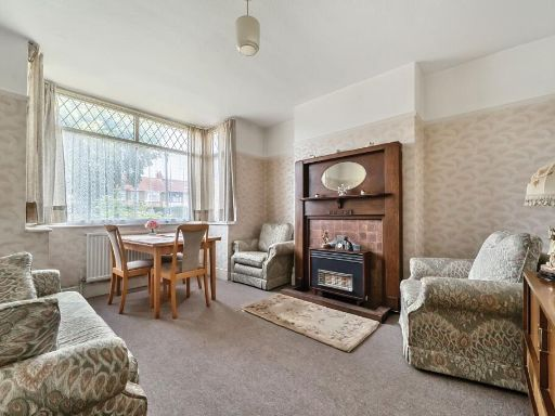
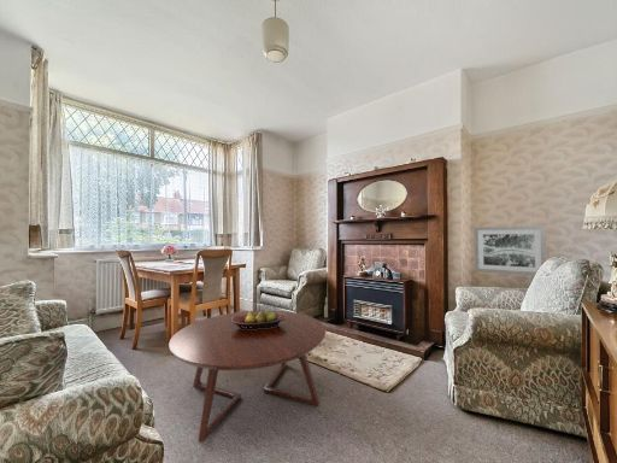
+ fruit bowl (259, 317)
+ coffee table (252, 362)
+ wall art (507, 250)
